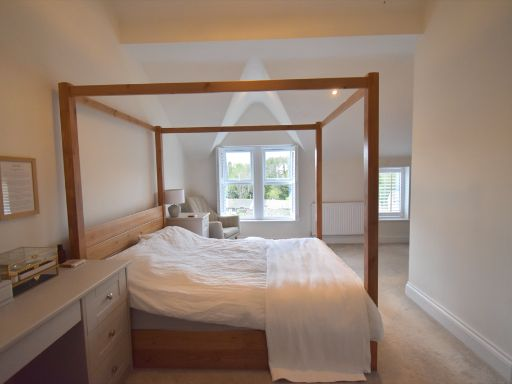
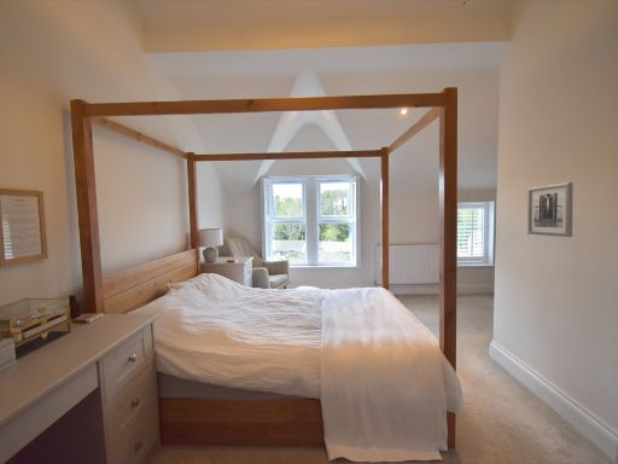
+ wall art (548, 210)
